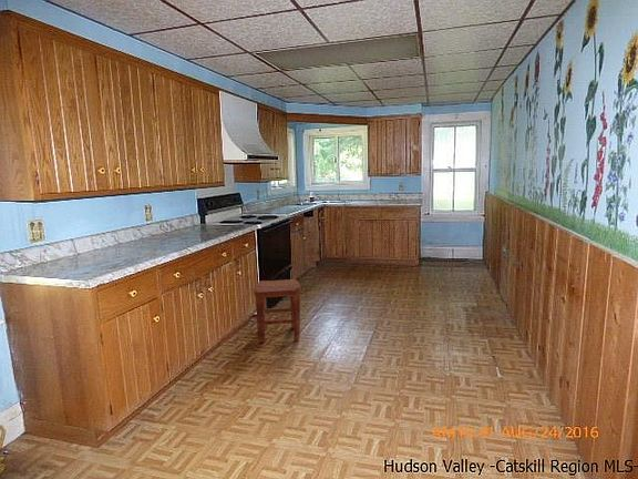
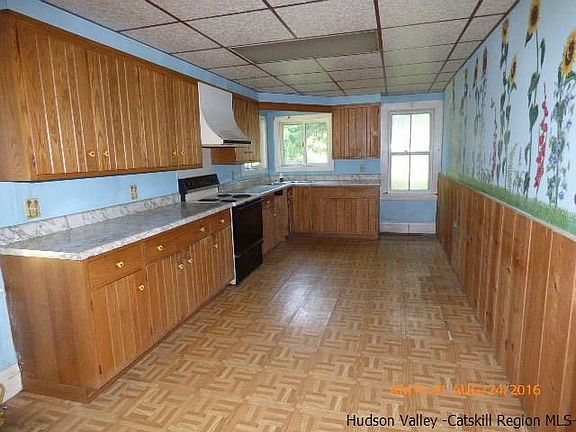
- stool (278, 309)
